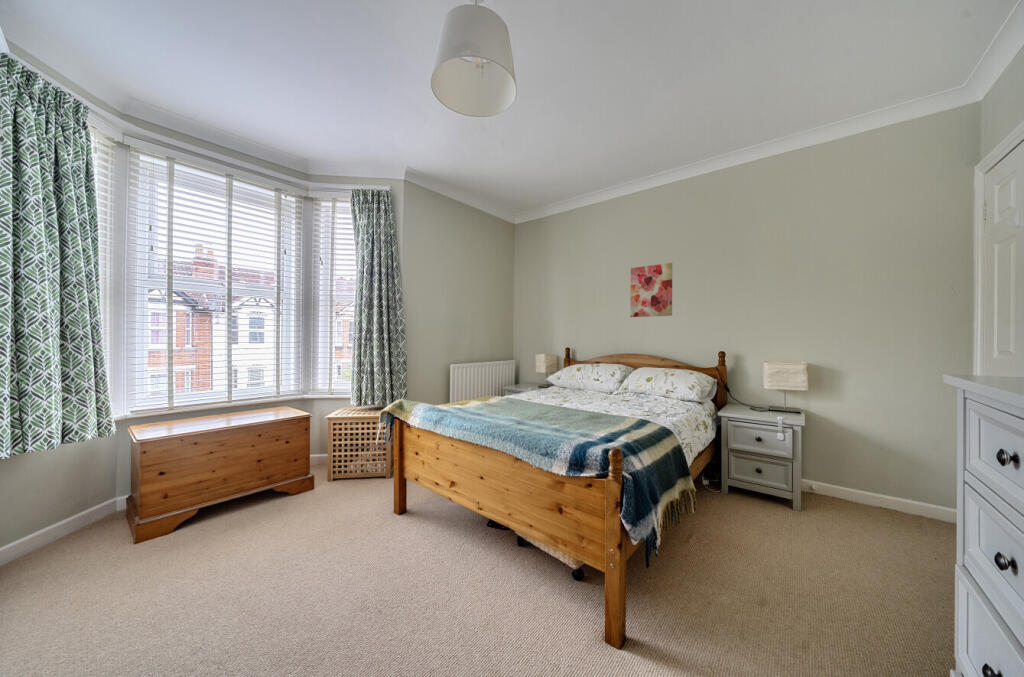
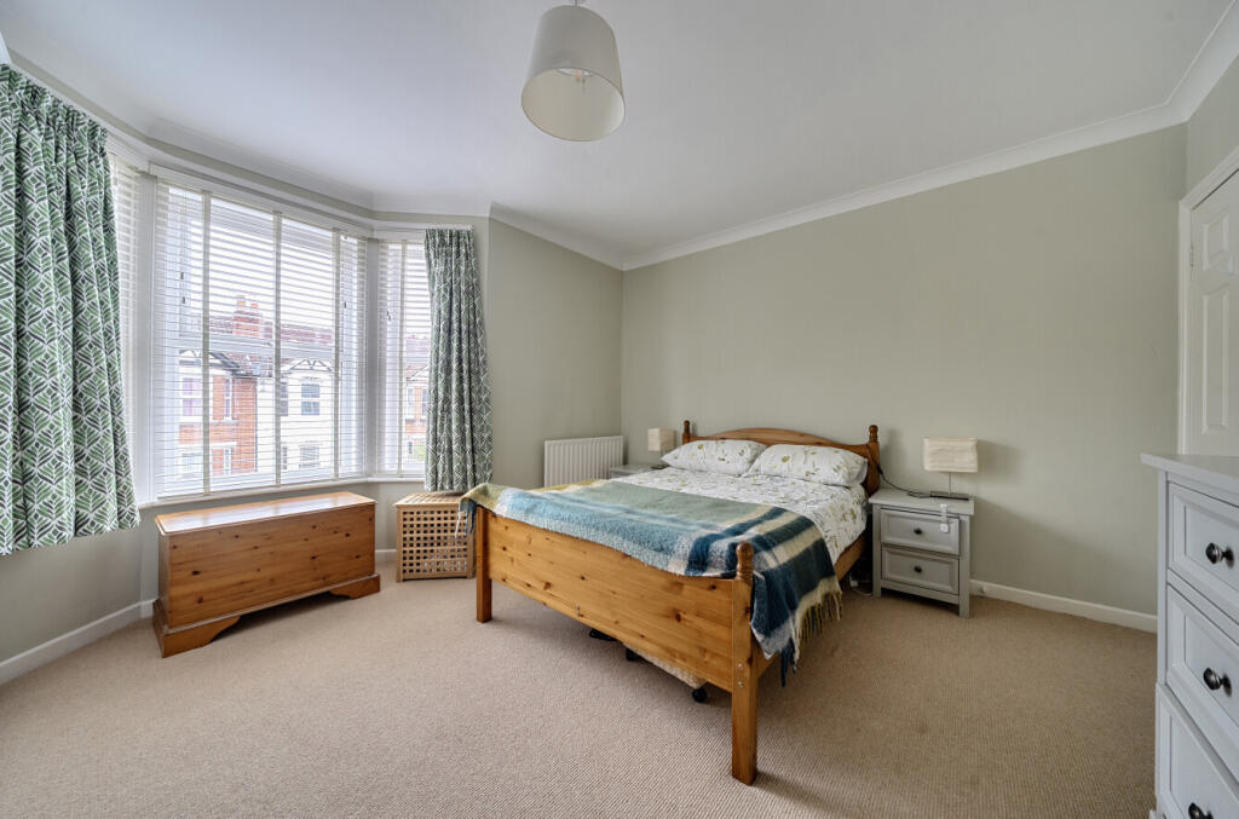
- wall art (650, 291)
